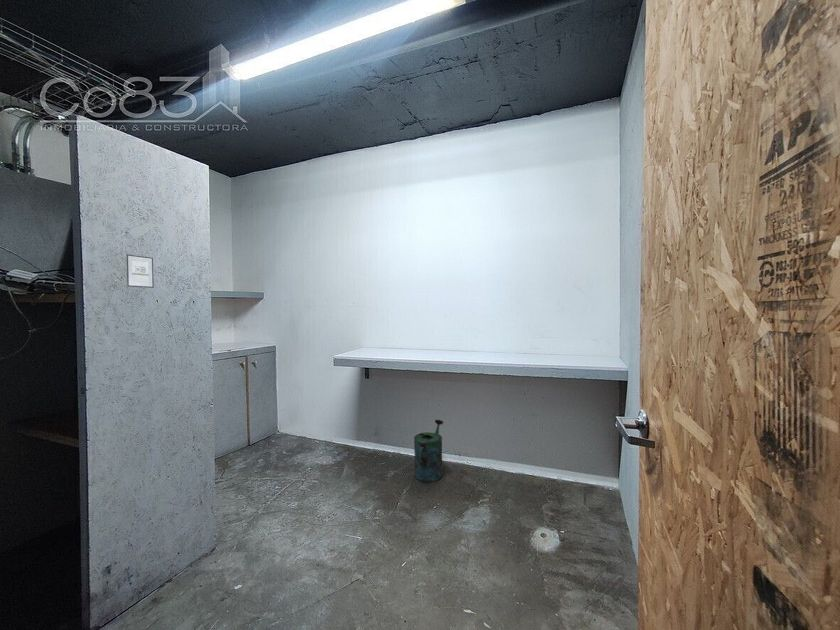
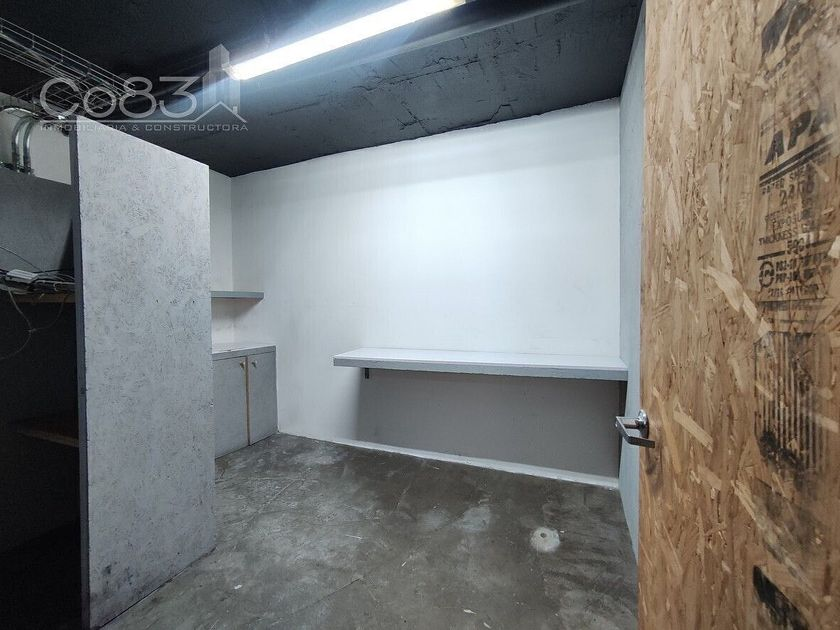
- watering can (430, 449)
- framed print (140, 271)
